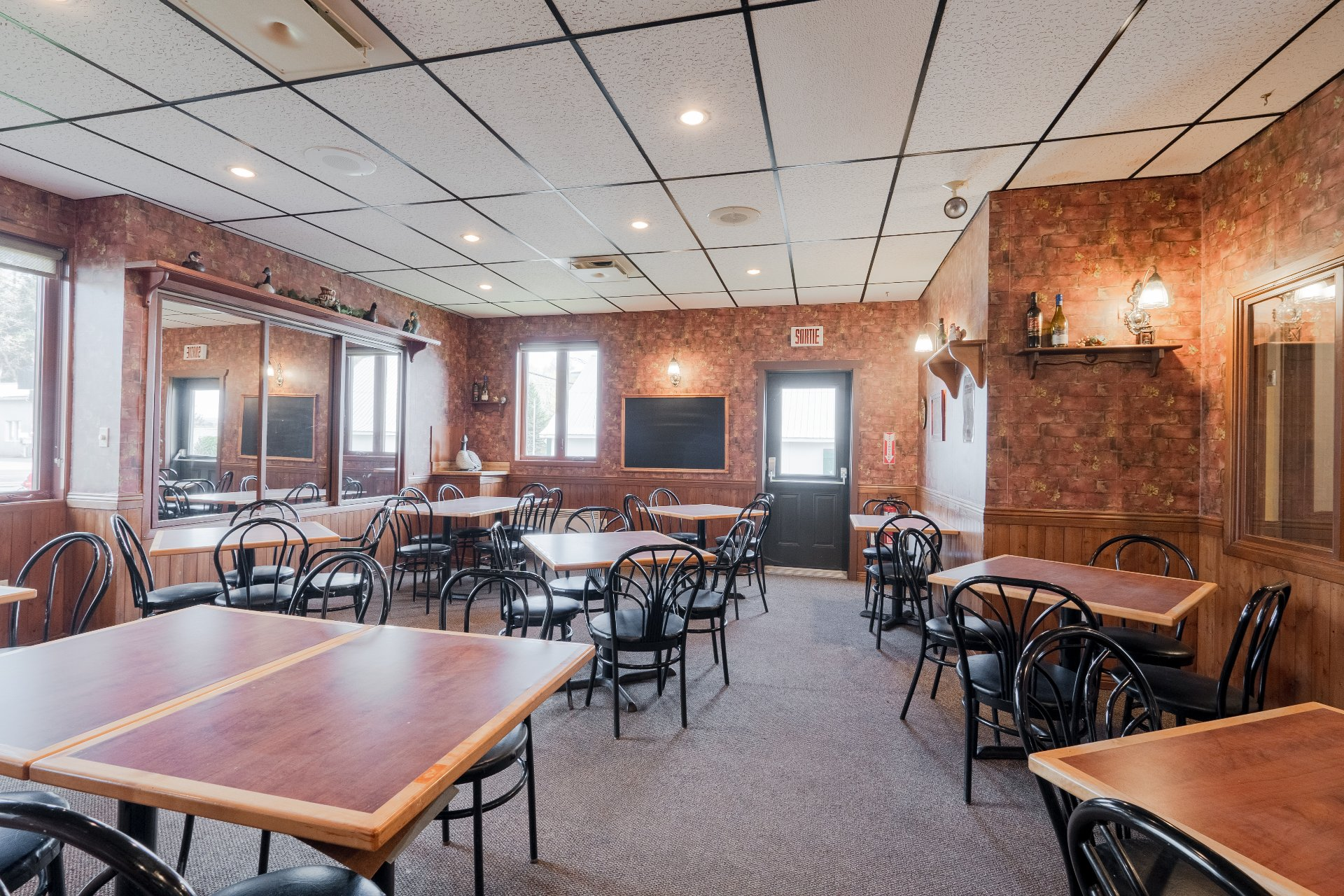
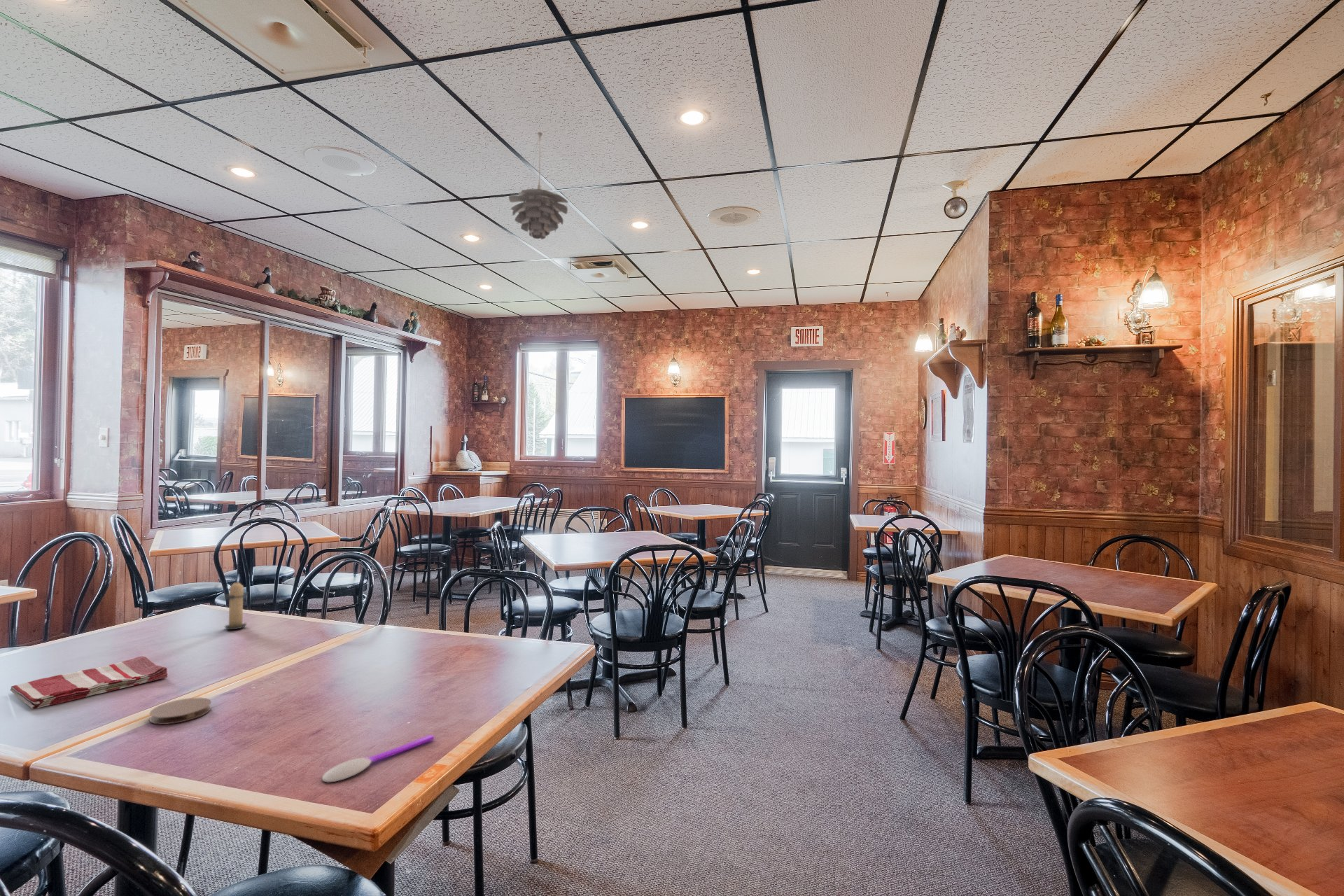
+ pendant light (539, 185)
+ candle (236, 603)
+ spoon (382, 755)
+ coaster (181, 710)
+ dish towel (92, 679)
